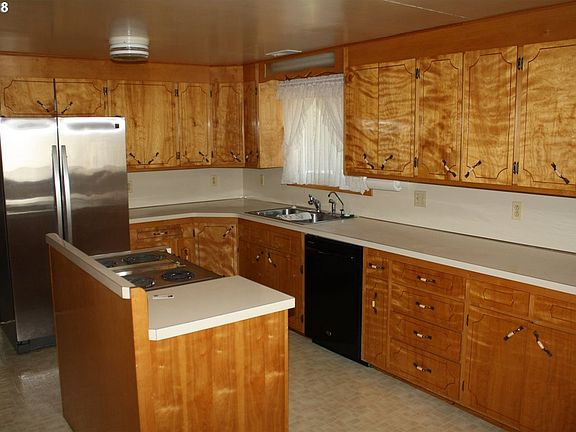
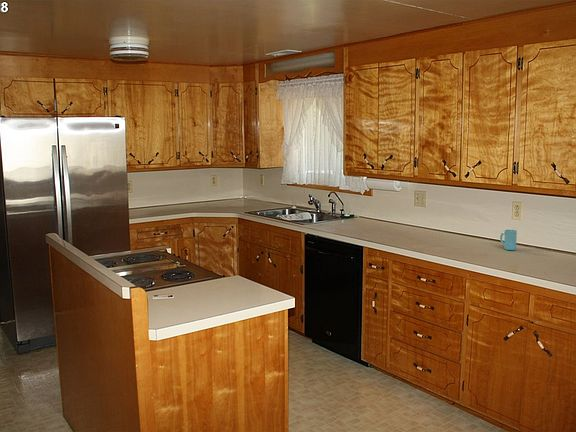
+ mug (507, 239)
